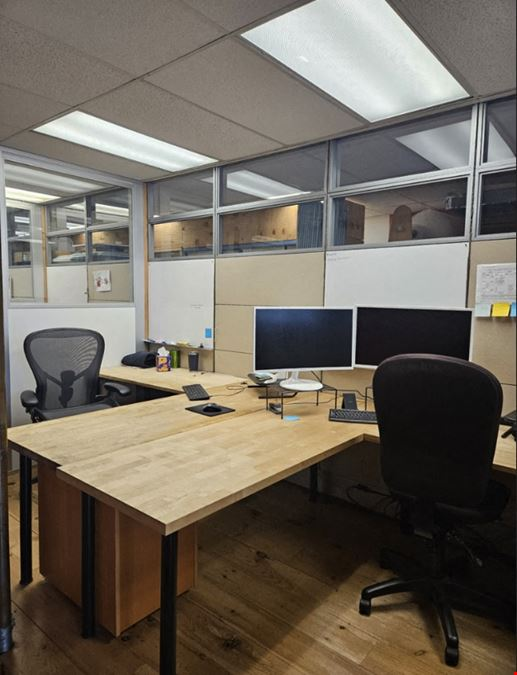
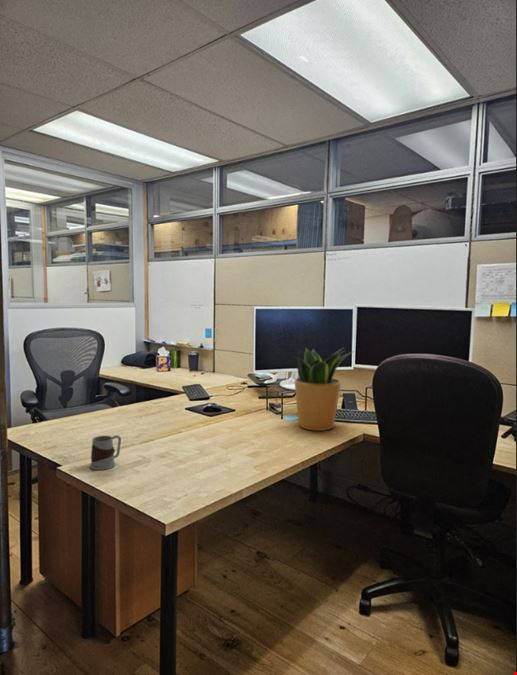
+ mug (106, 451)
+ potted plant (320, 386)
